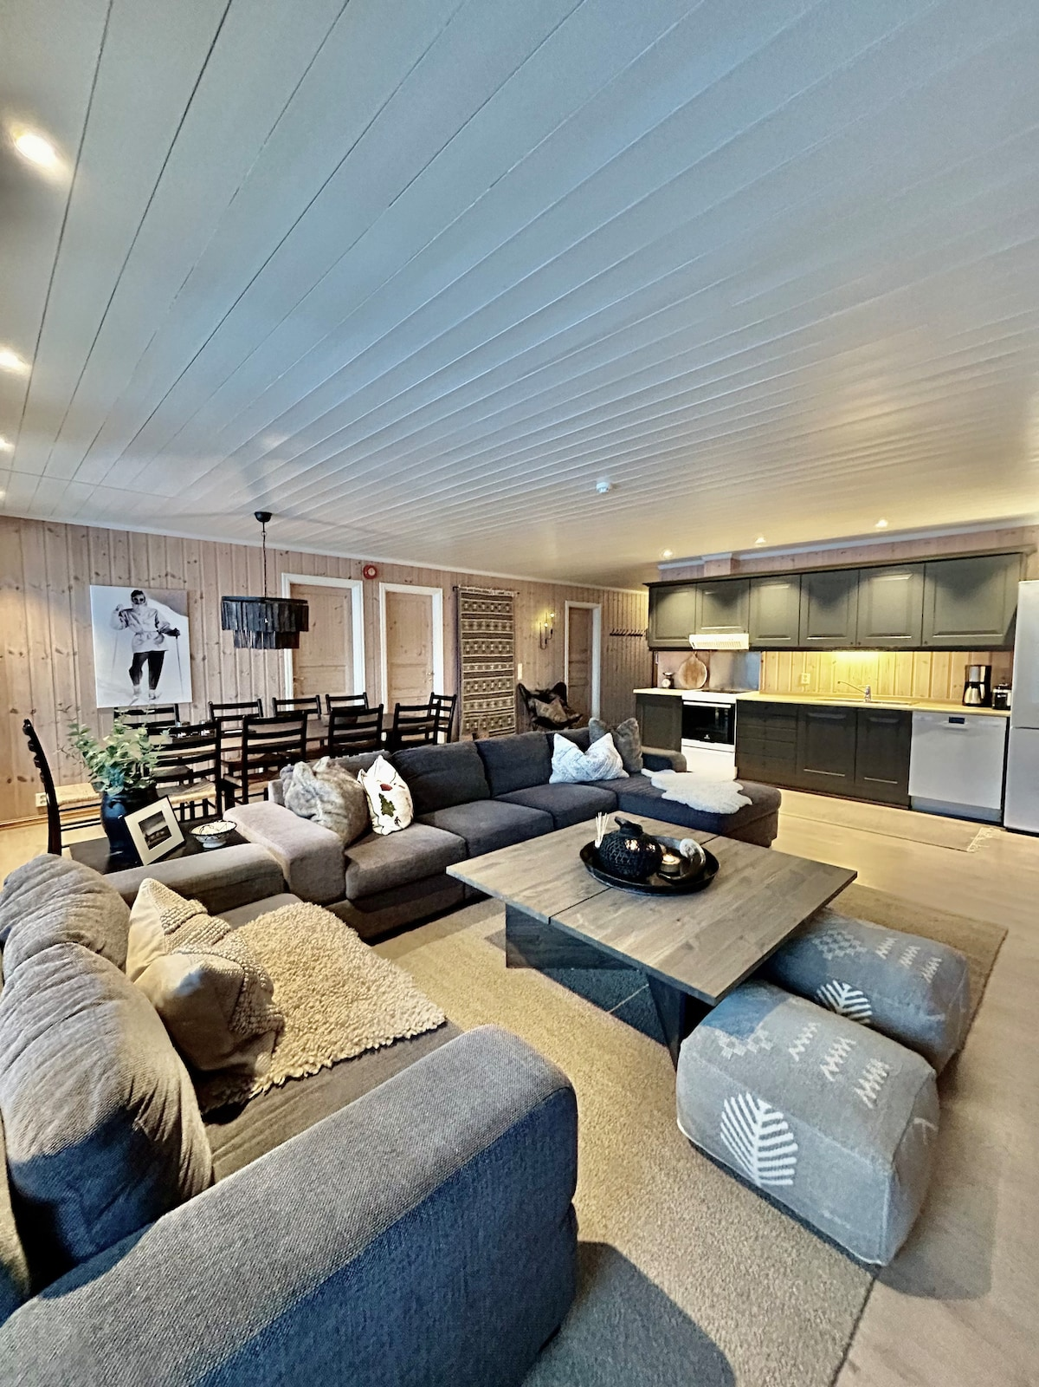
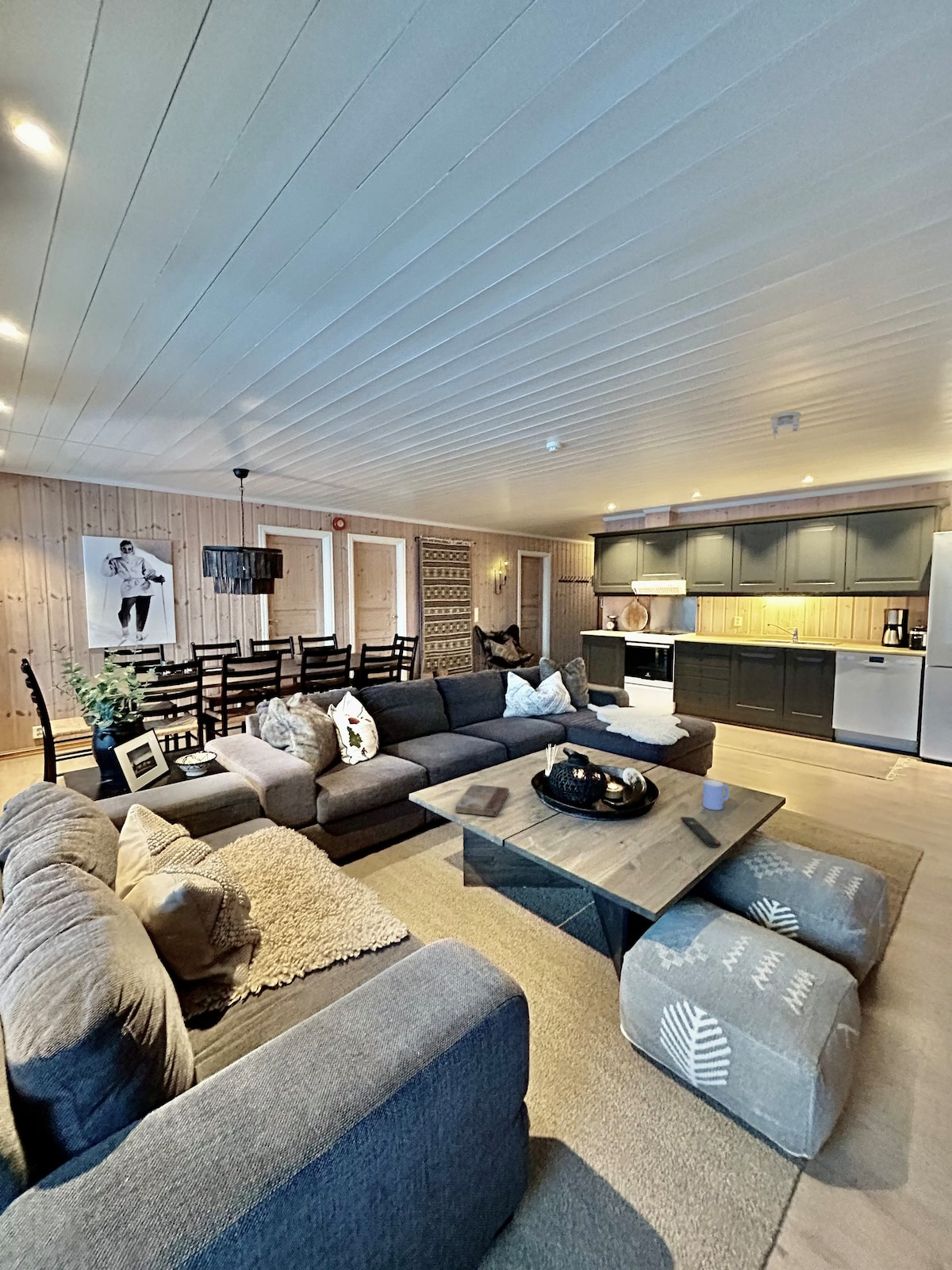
+ smoke detector (785, 427)
+ mug (717, 795)
+ book (483, 799)
+ remote control (700, 831)
